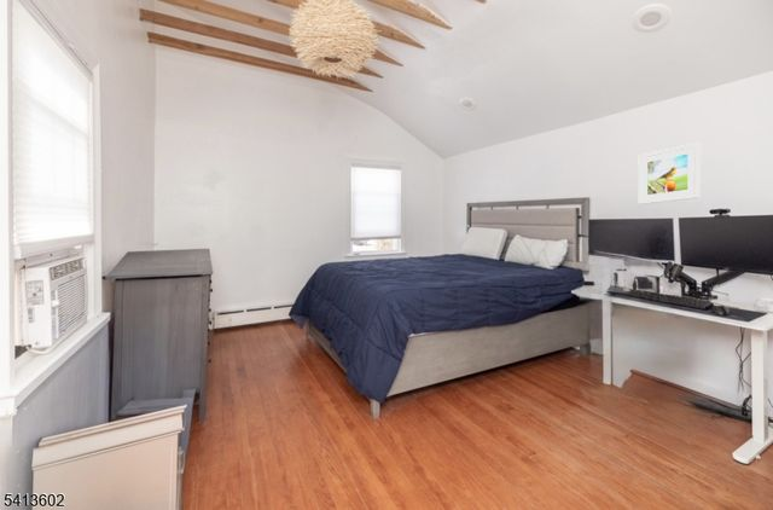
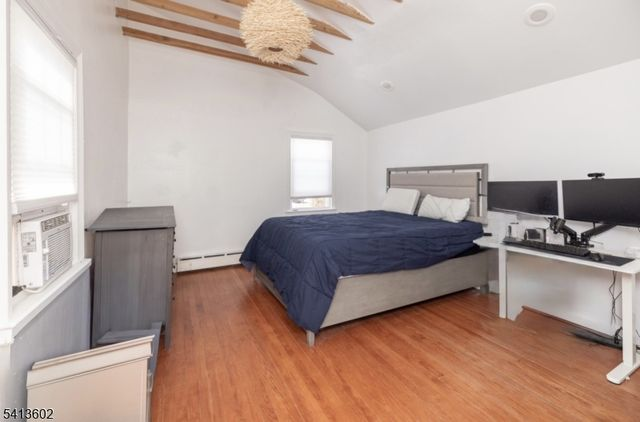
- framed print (667, 175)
